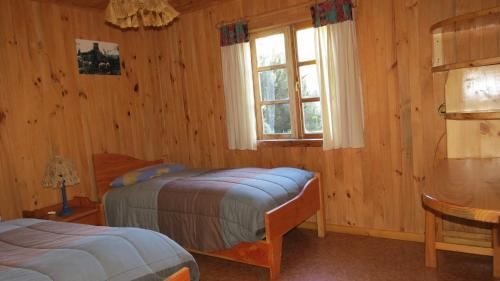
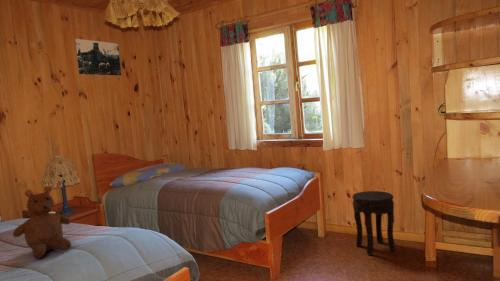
+ teddy bear (44, 220)
+ side table (371, 221)
